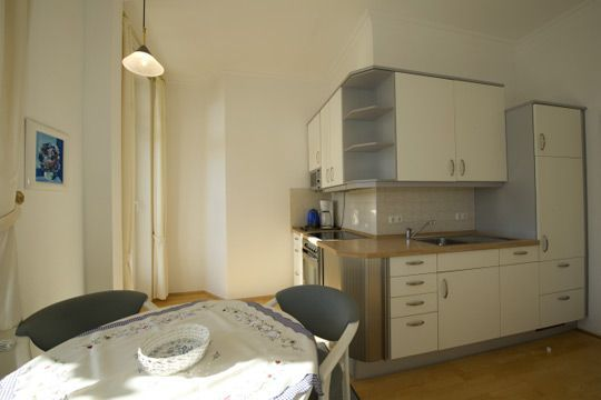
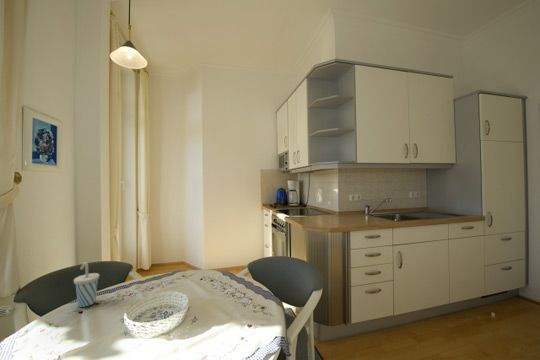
+ cup (86, 282)
